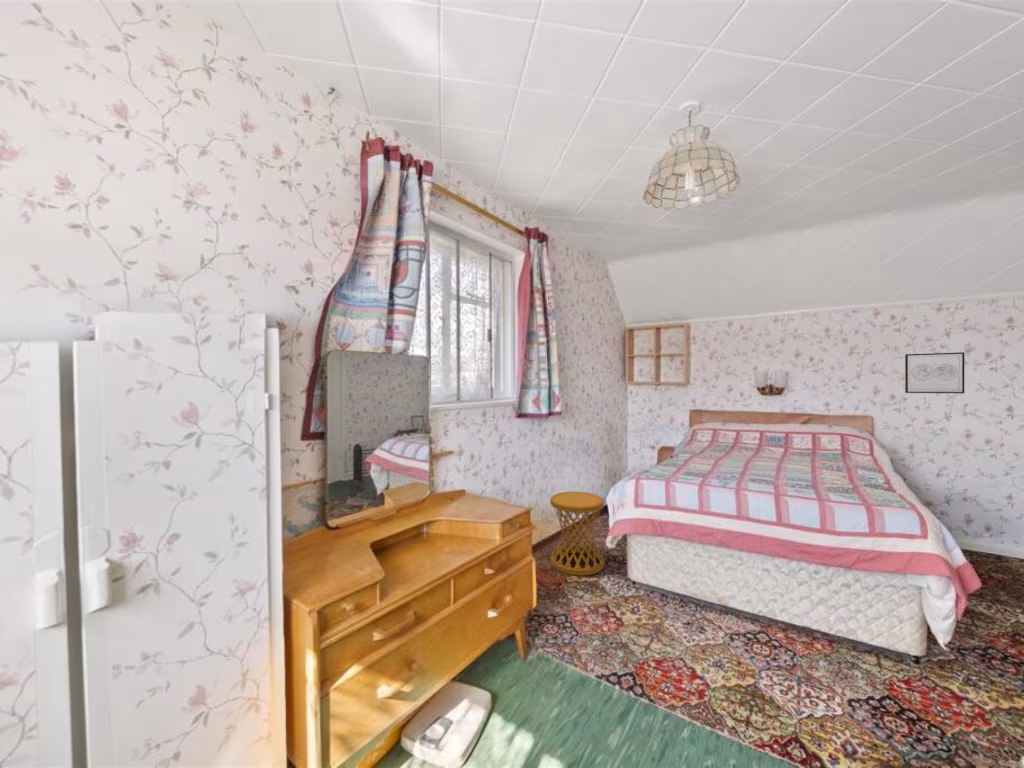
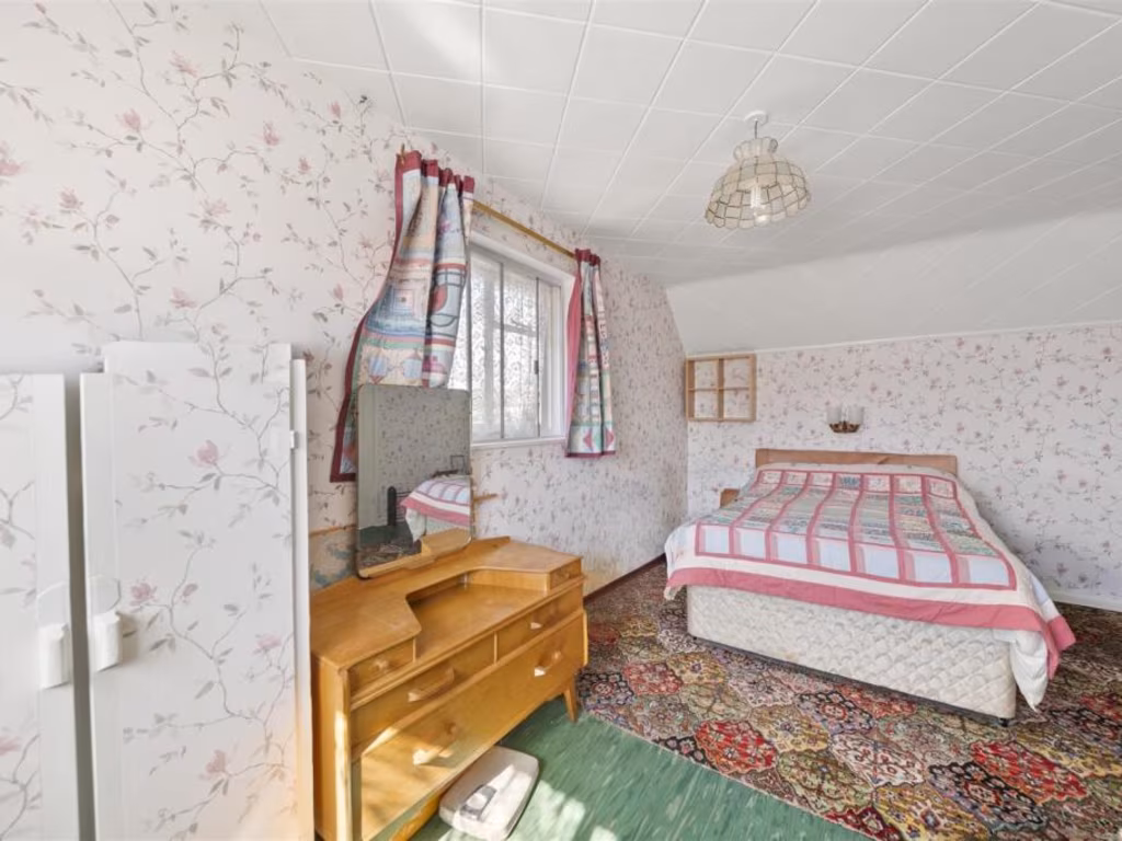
- side table (576, 530)
- wall art (933, 373)
